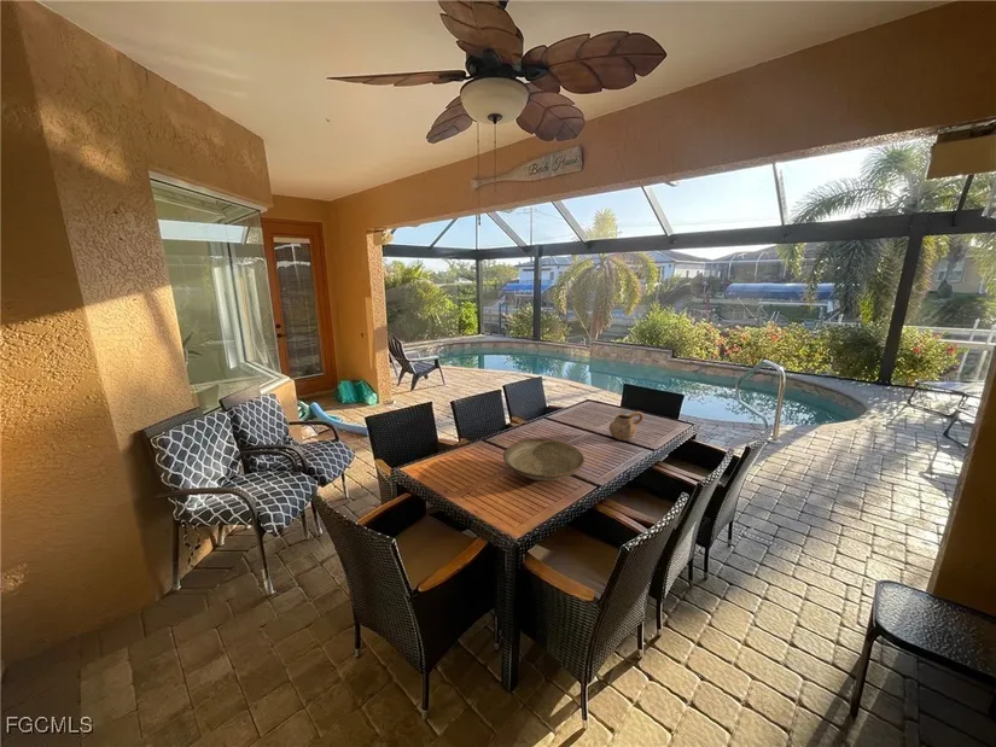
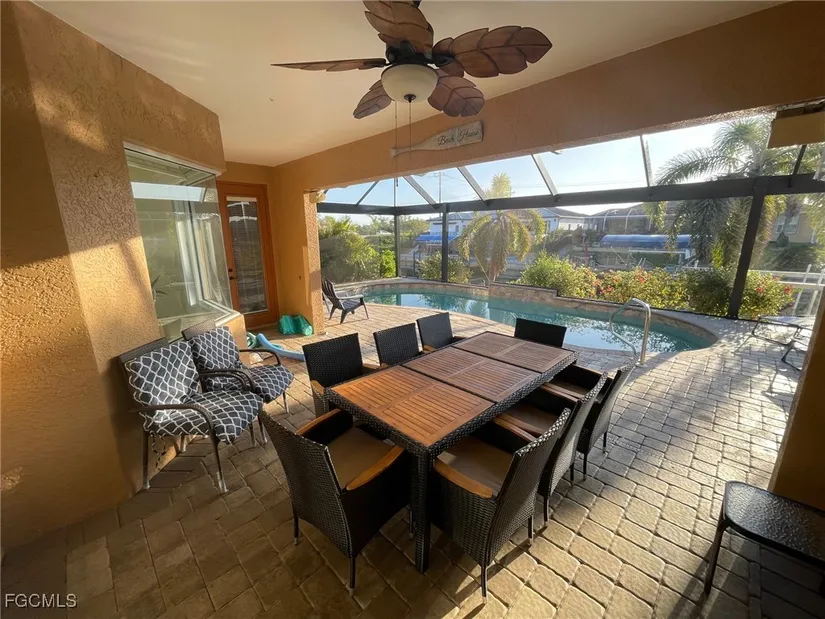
- pitcher (627, 425)
- decorative bowl (542, 463)
